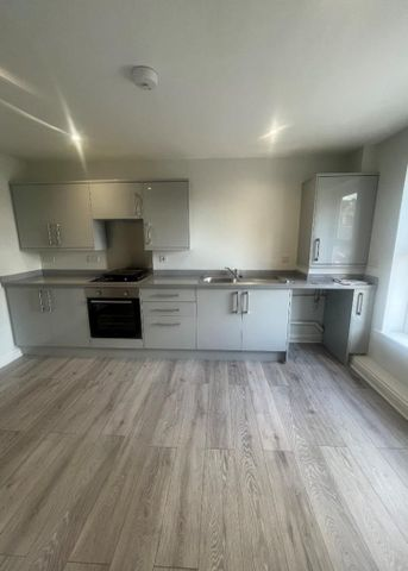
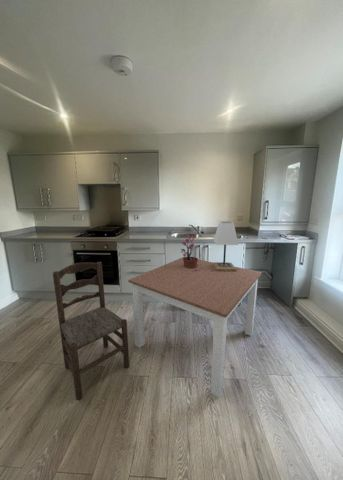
+ dining chair (91, 320)
+ potted plant (191, 251)
+ dining table (197, 308)
+ lamp (225, 245)
